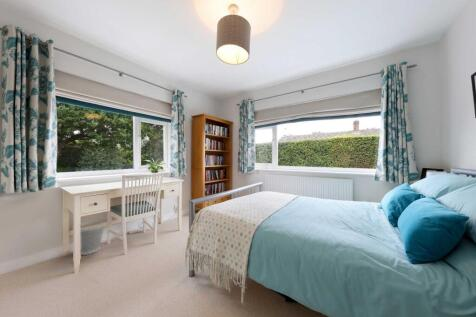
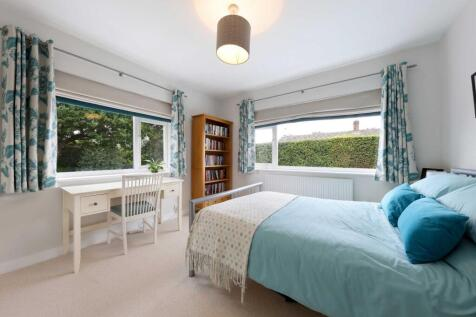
- wastebasket (89, 237)
